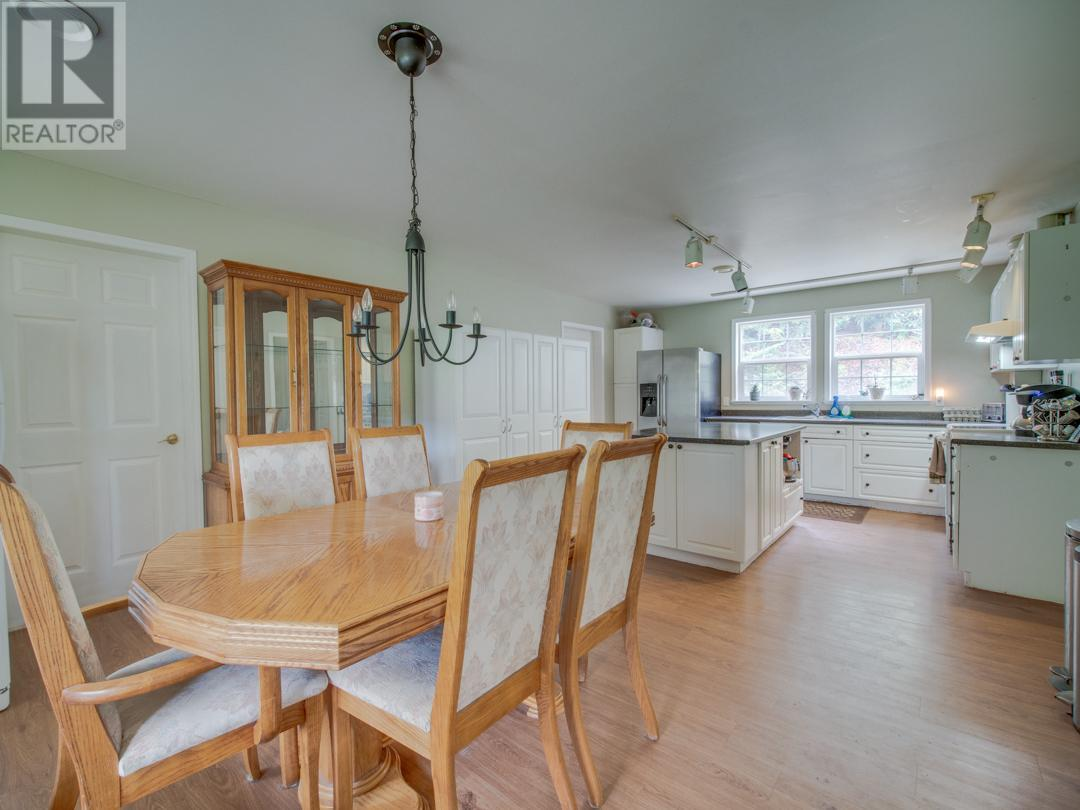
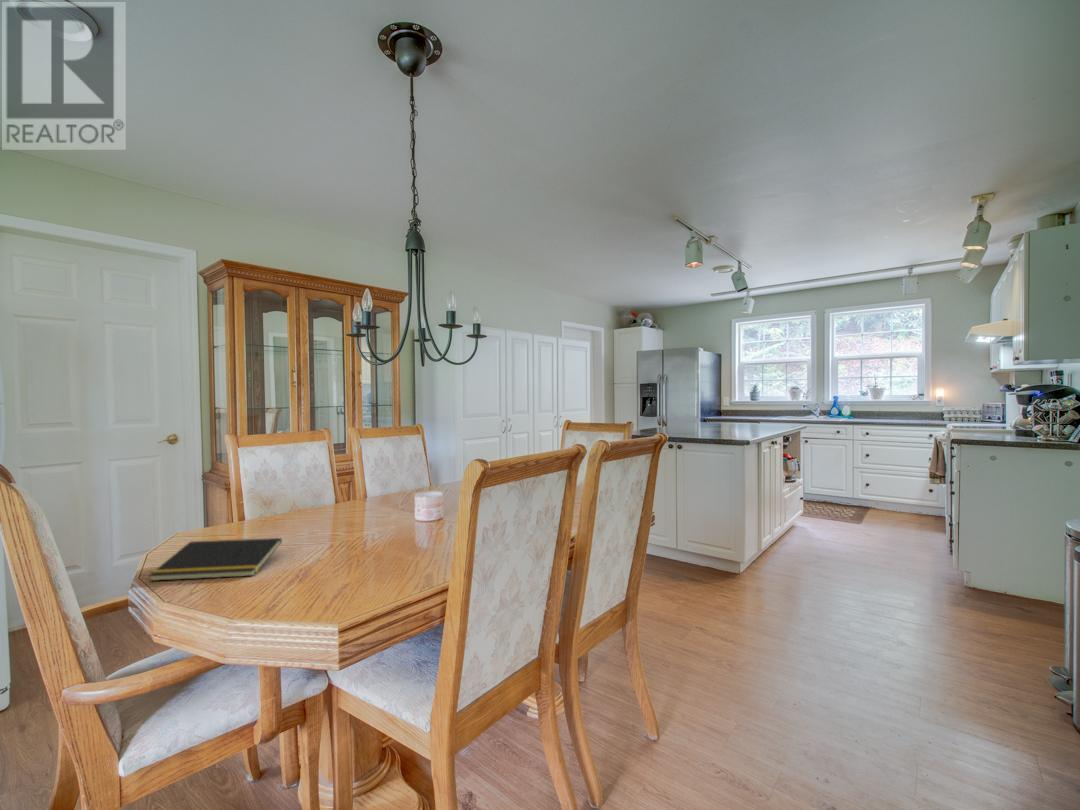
+ notepad (220, 557)
